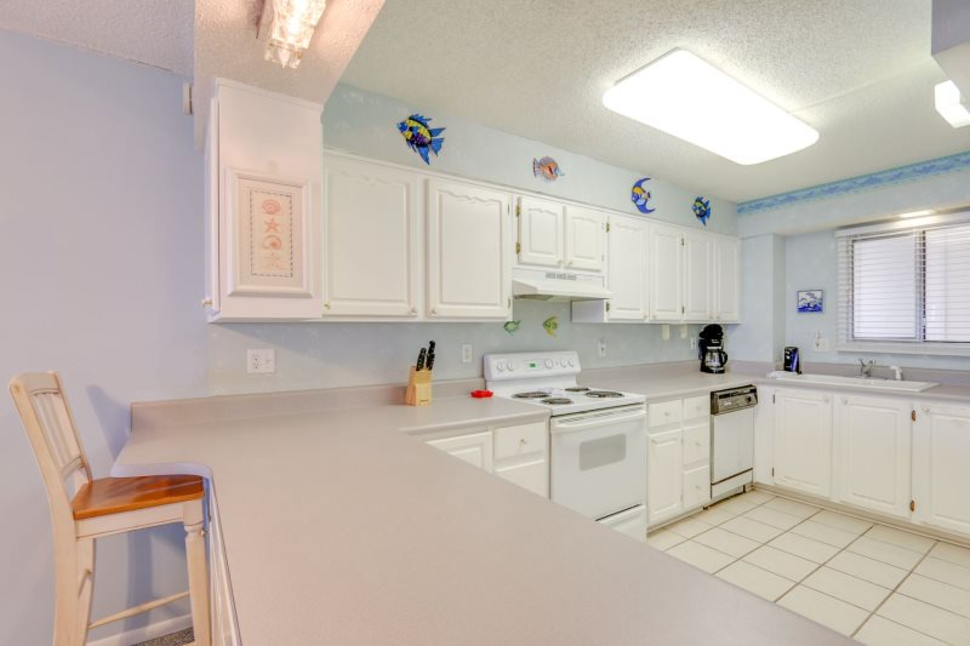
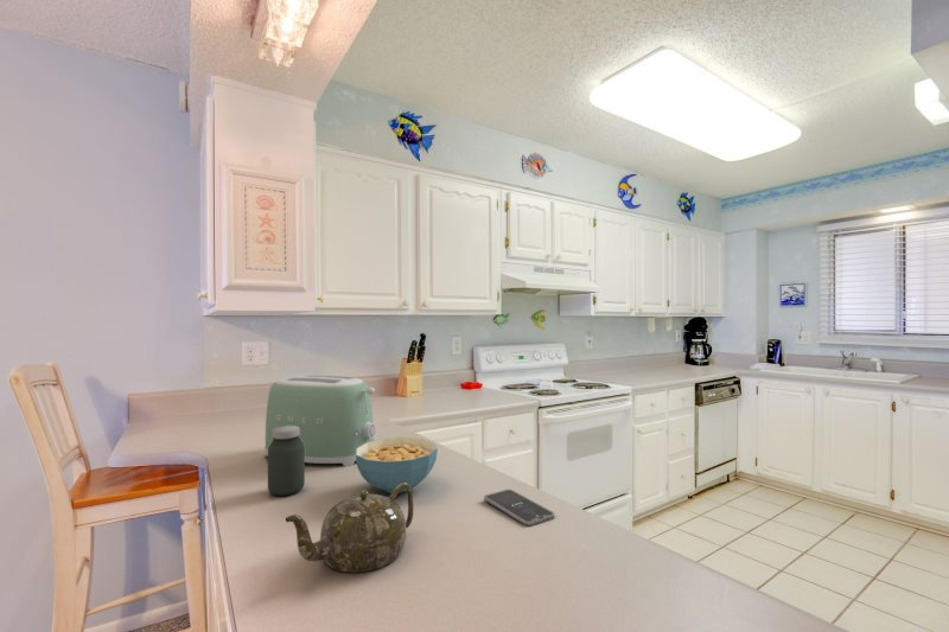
+ toaster (319, 415)
+ jar (286, 459)
+ teapot (357, 523)
+ cereal bowl (396, 468)
+ smartphone (517, 505)
